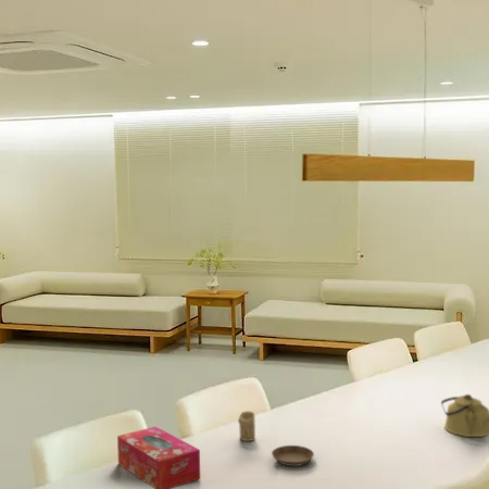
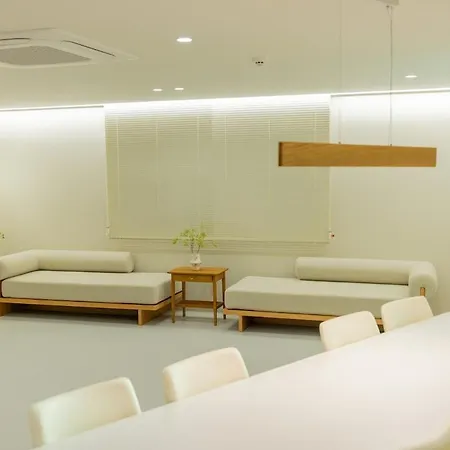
- kettle (467, 413)
- candle (247, 426)
- saucer (292, 456)
- tissue box (158, 456)
